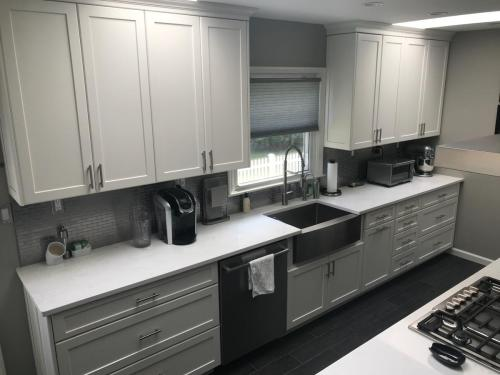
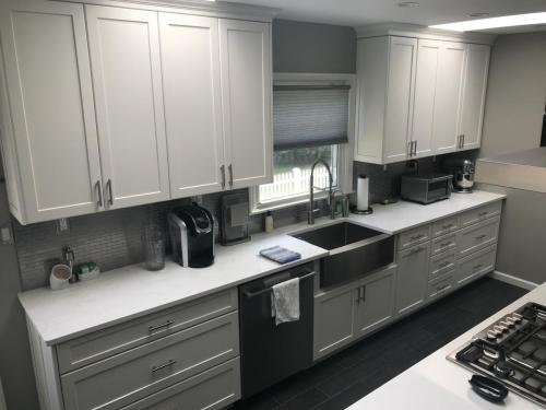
+ dish towel (280, 254)
